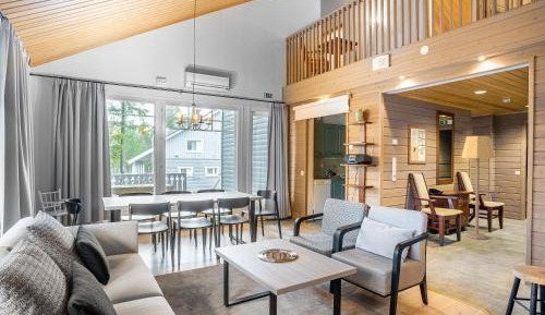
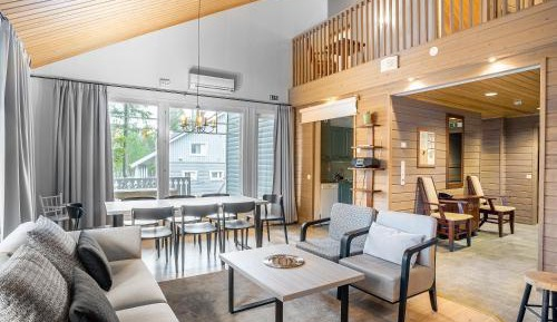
- lamp (476, 186)
